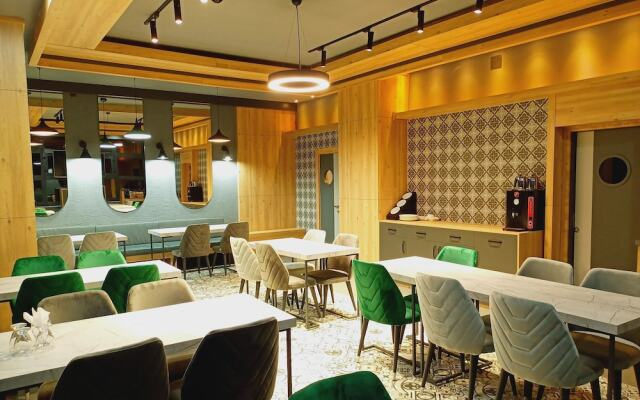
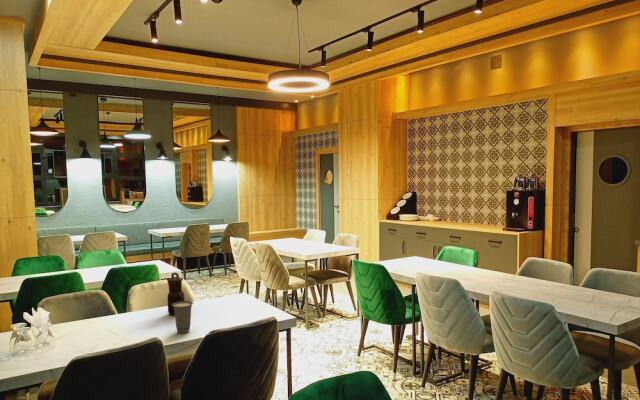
+ teapot (175, 293)
+ cup (183, 317)
